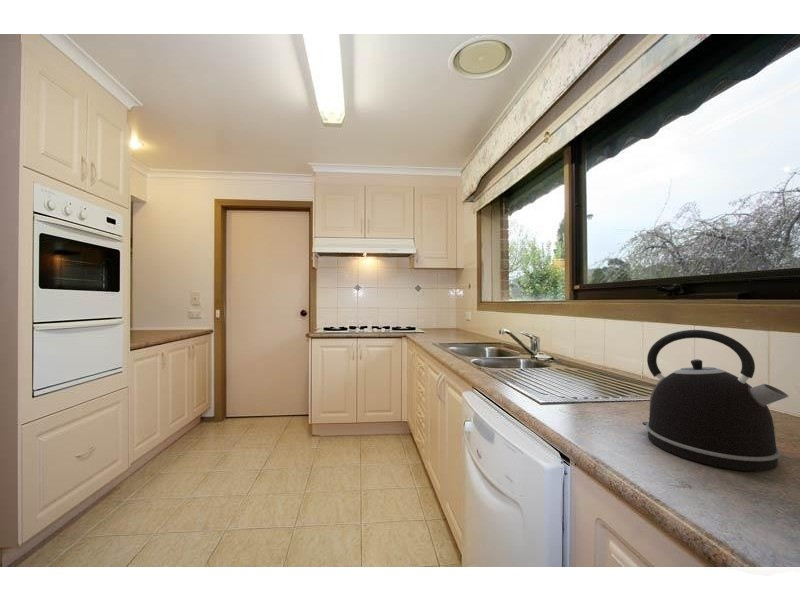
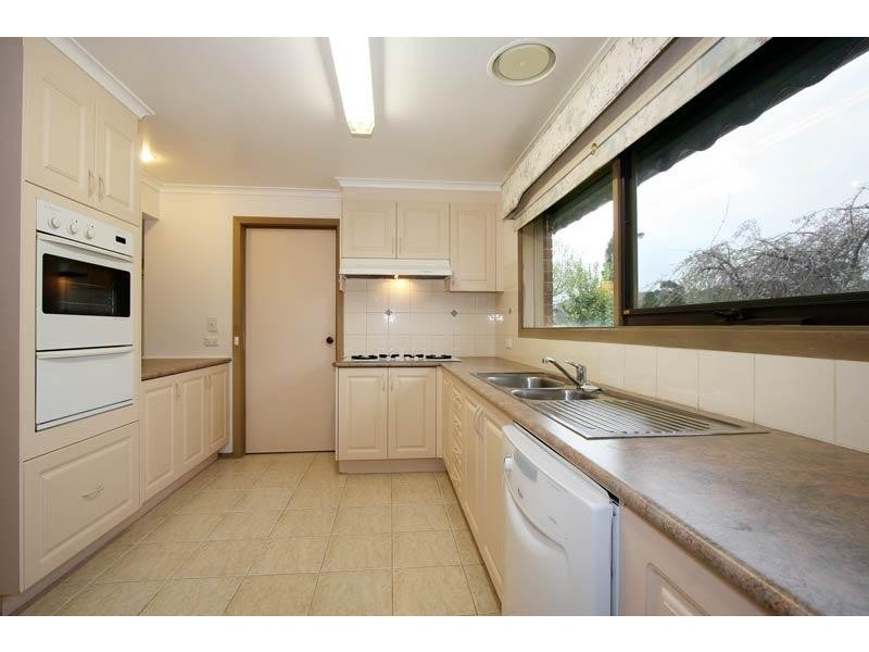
- kettle (705, 388)
